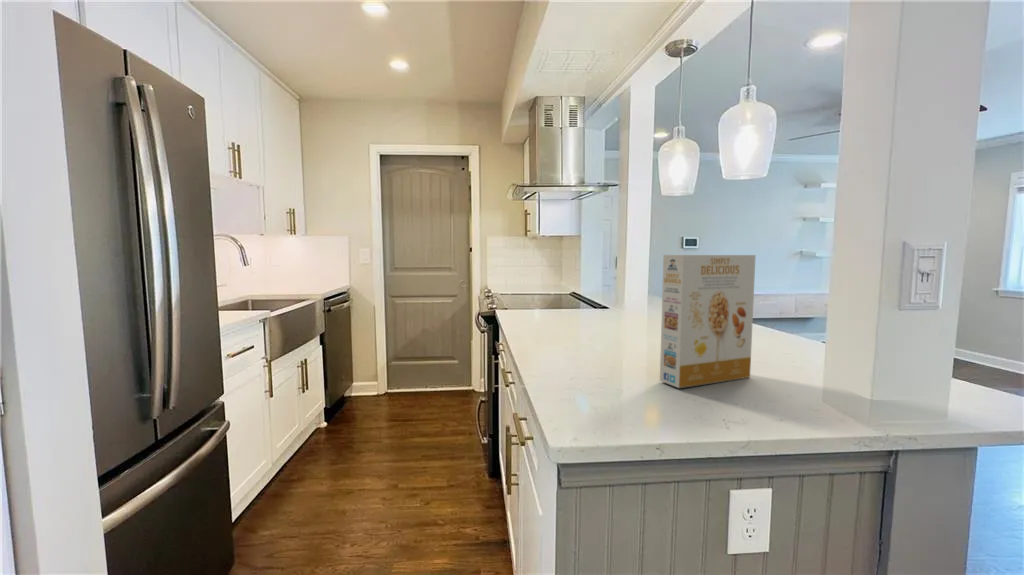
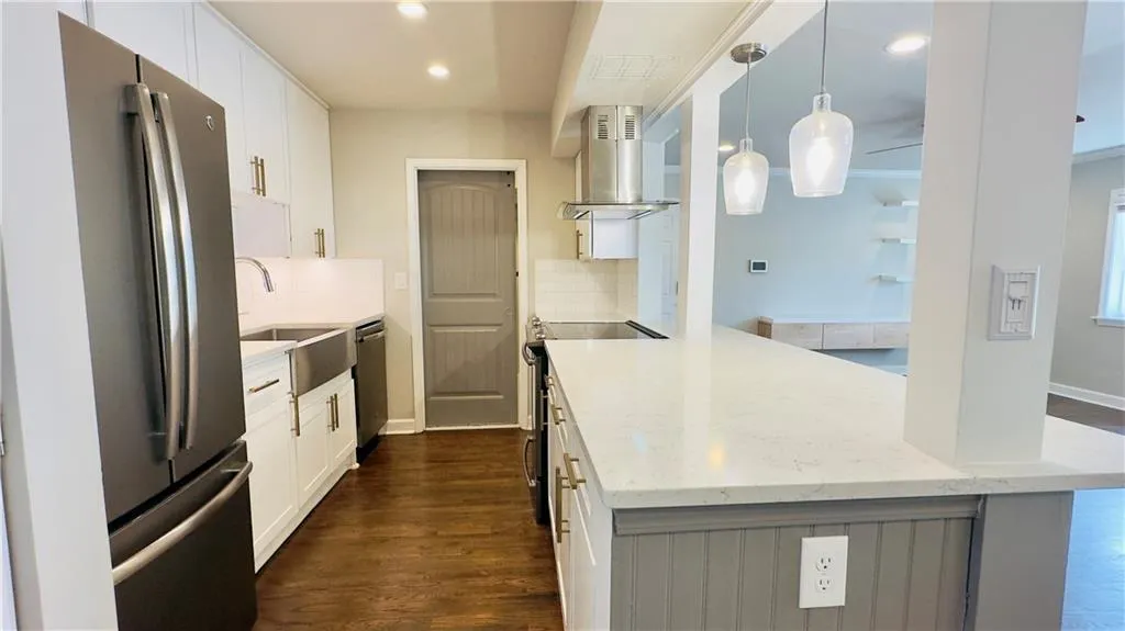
- cereal box (707, 317)
